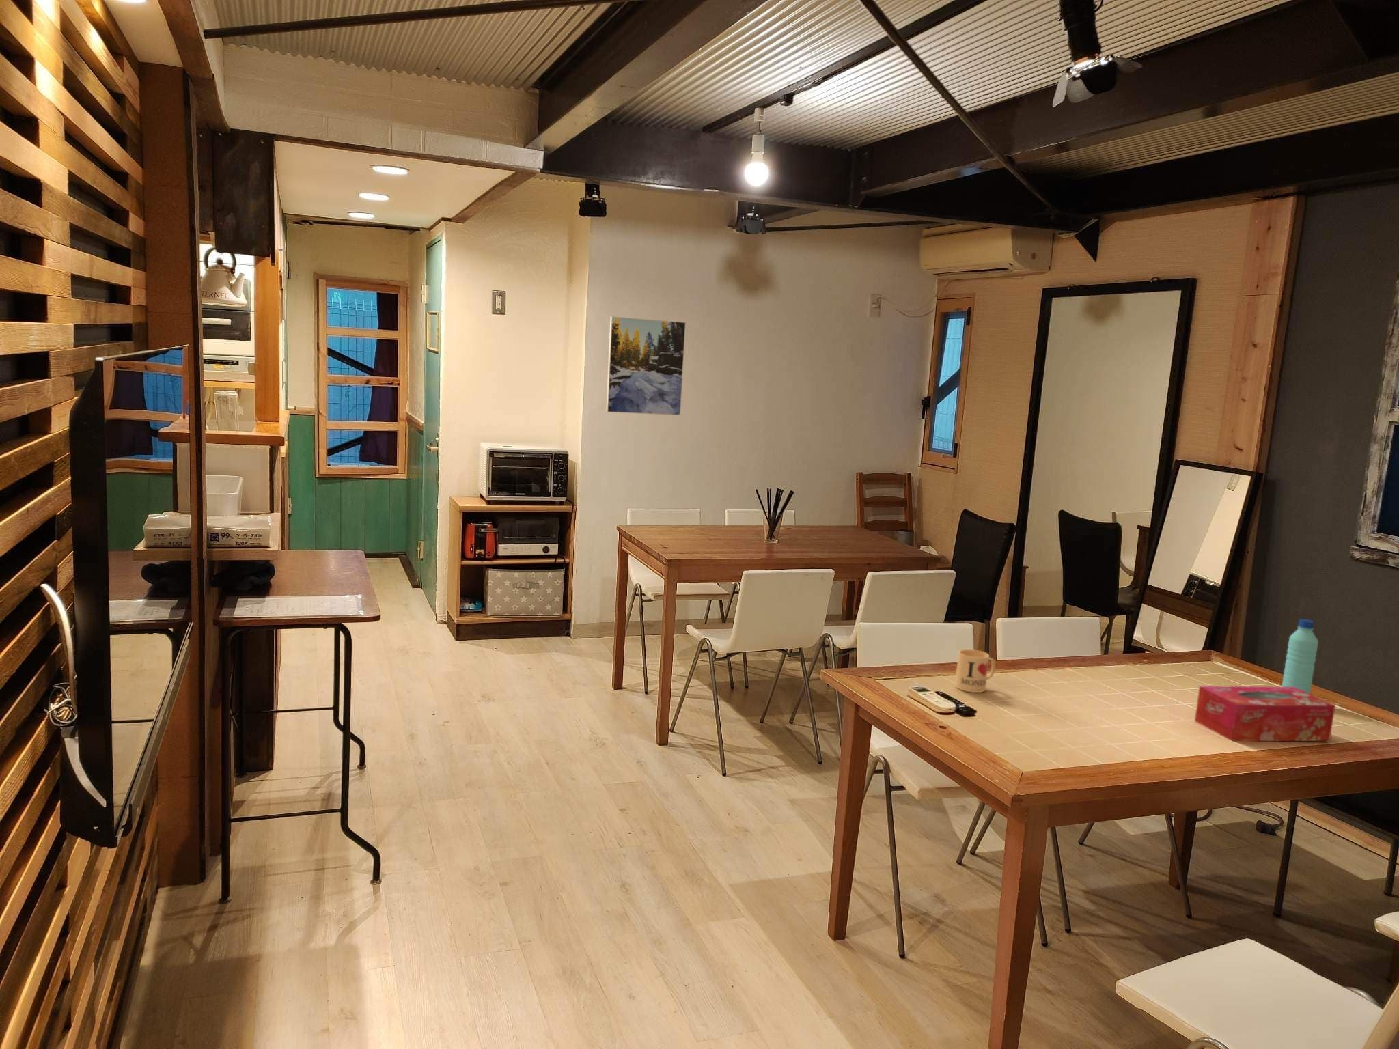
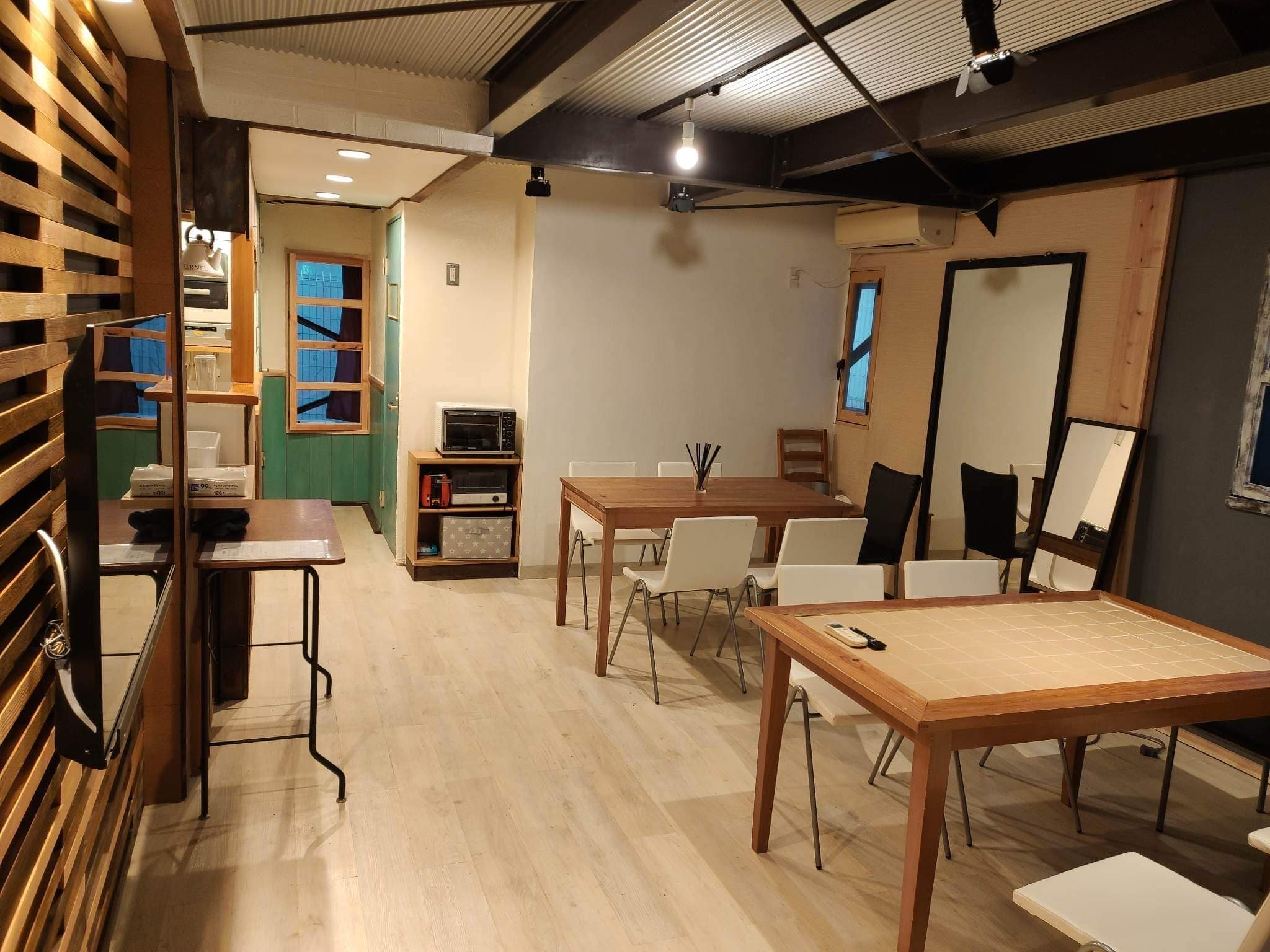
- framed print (646, 367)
- water bottle (1300, 660)
- tissue box (1264, 713)
- mug (977, 670)
